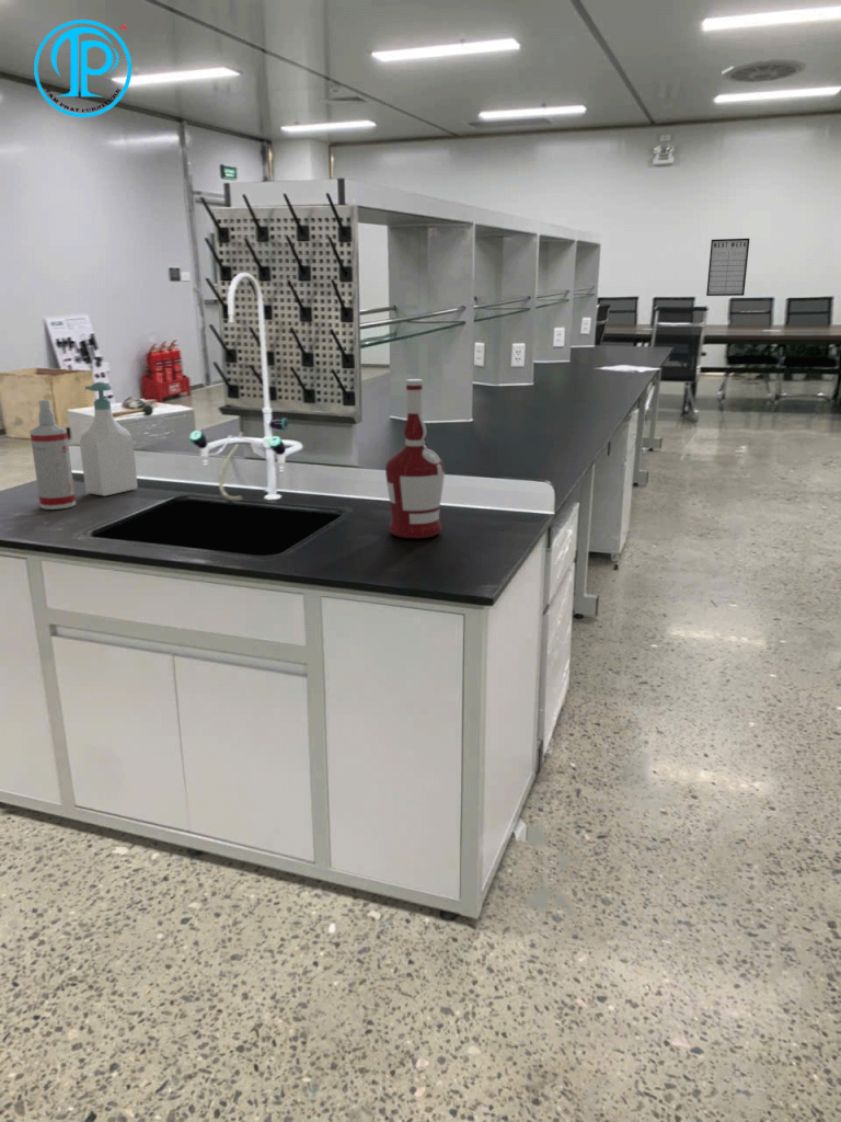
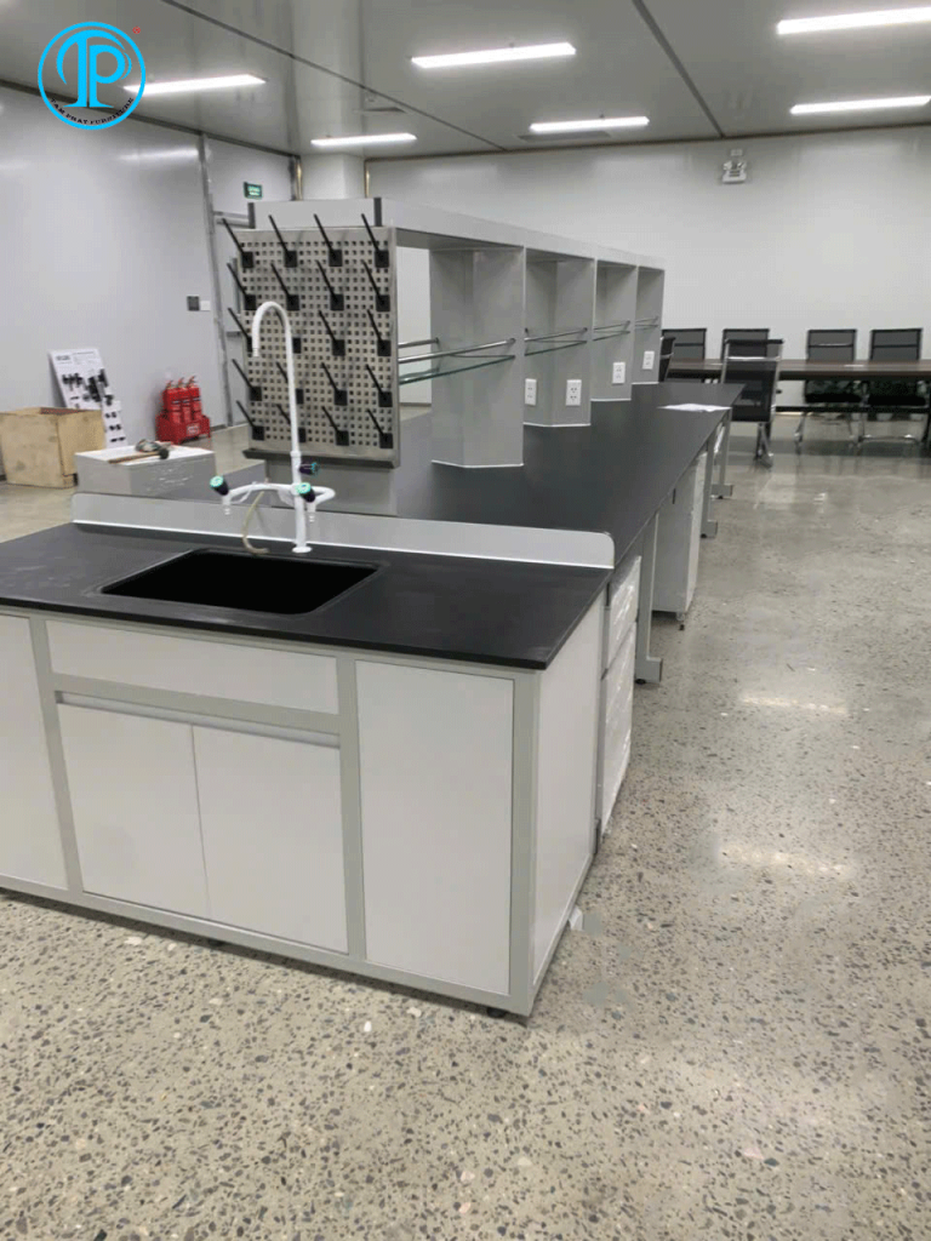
- writing board (727, 267)
- ceiling vent (762, 72)
- soap bottle (103, 437)
- spray bottle (50, 454)
- alcohol (414, 458)
